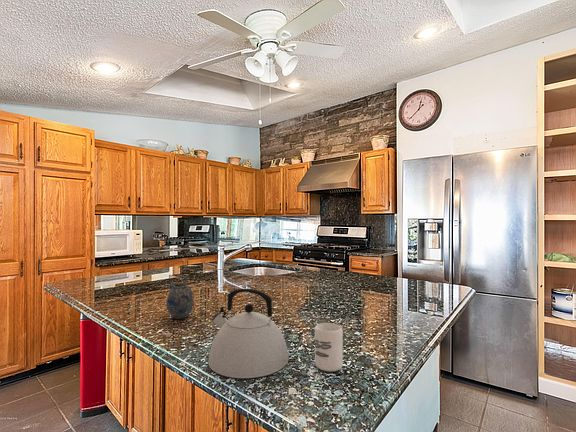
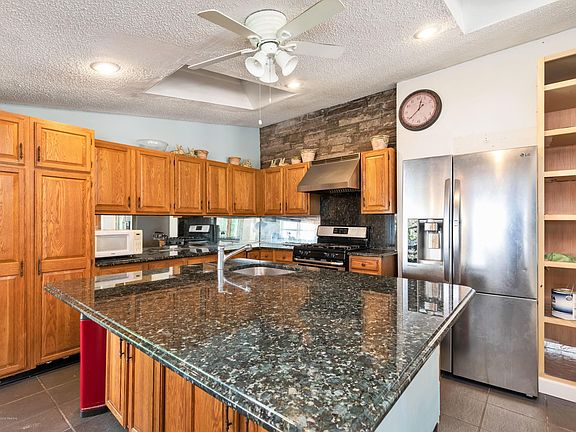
- teapot (179, 299)
- cup (328, 346)
- kettle (247, 323)
